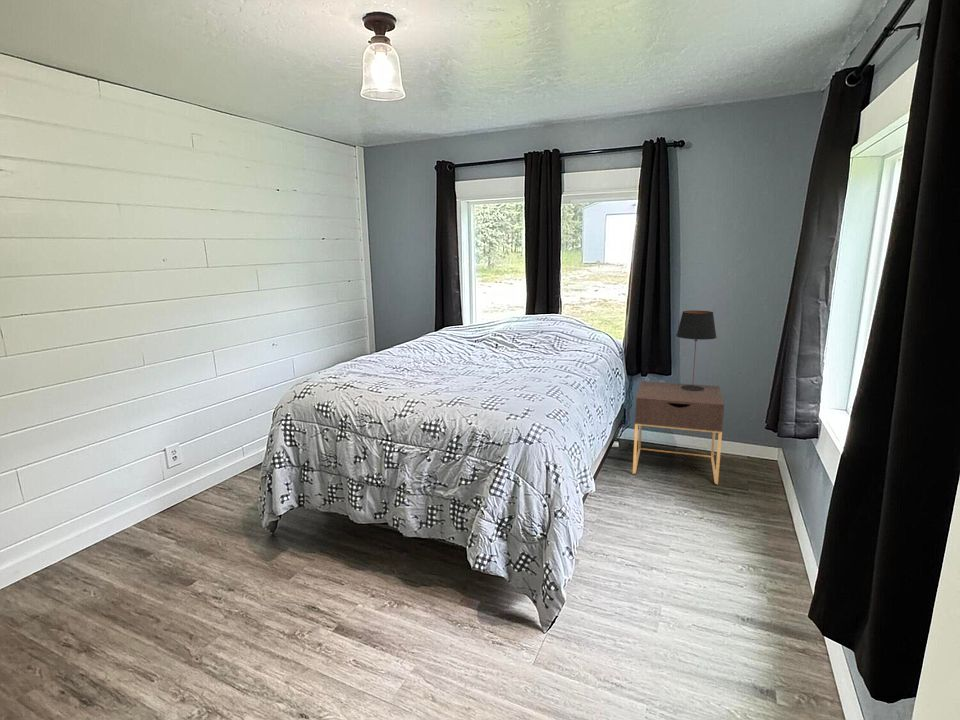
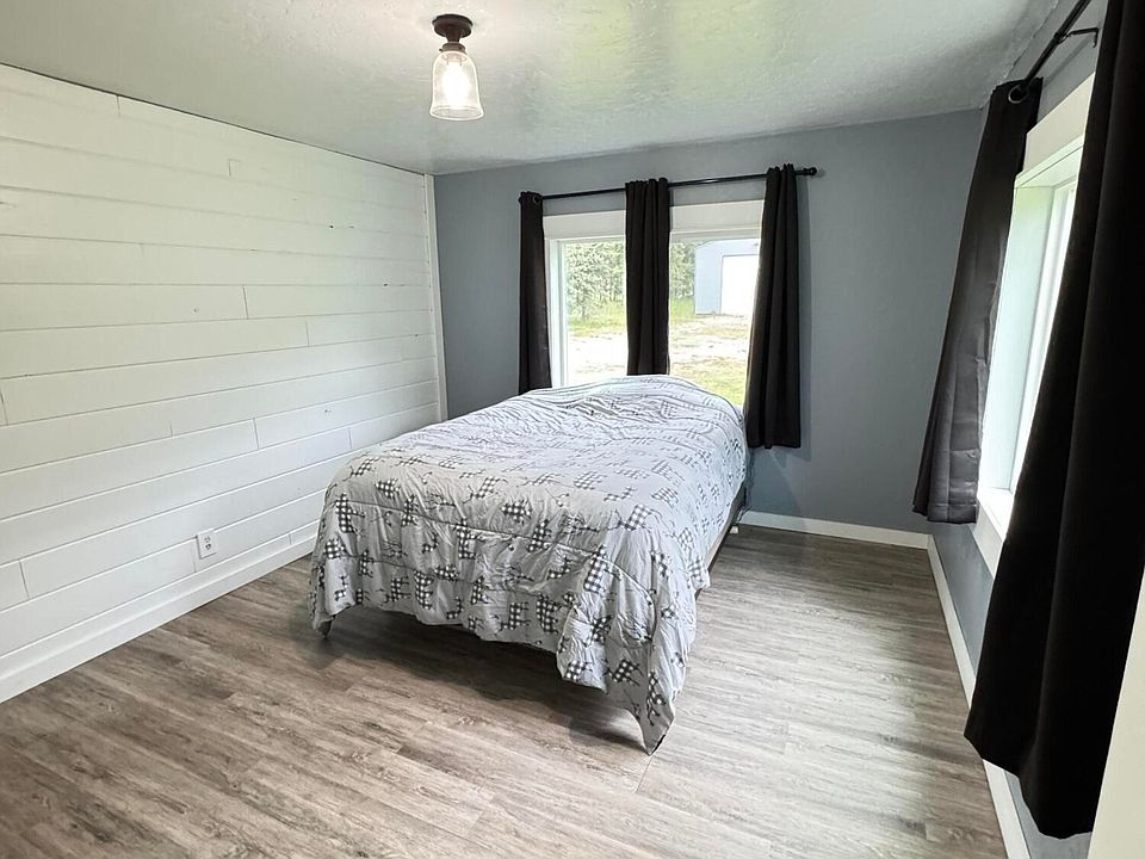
- nightstand (676, 428)
- table lamp (695, 350)
